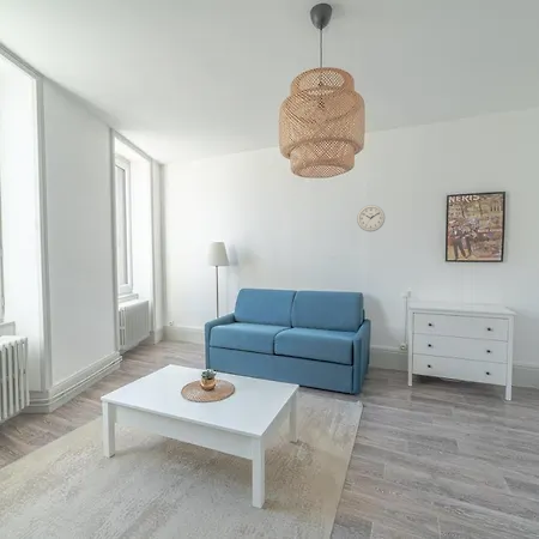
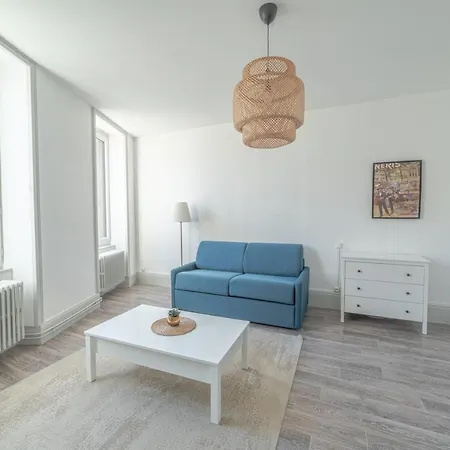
- wall clock (370, 218)
